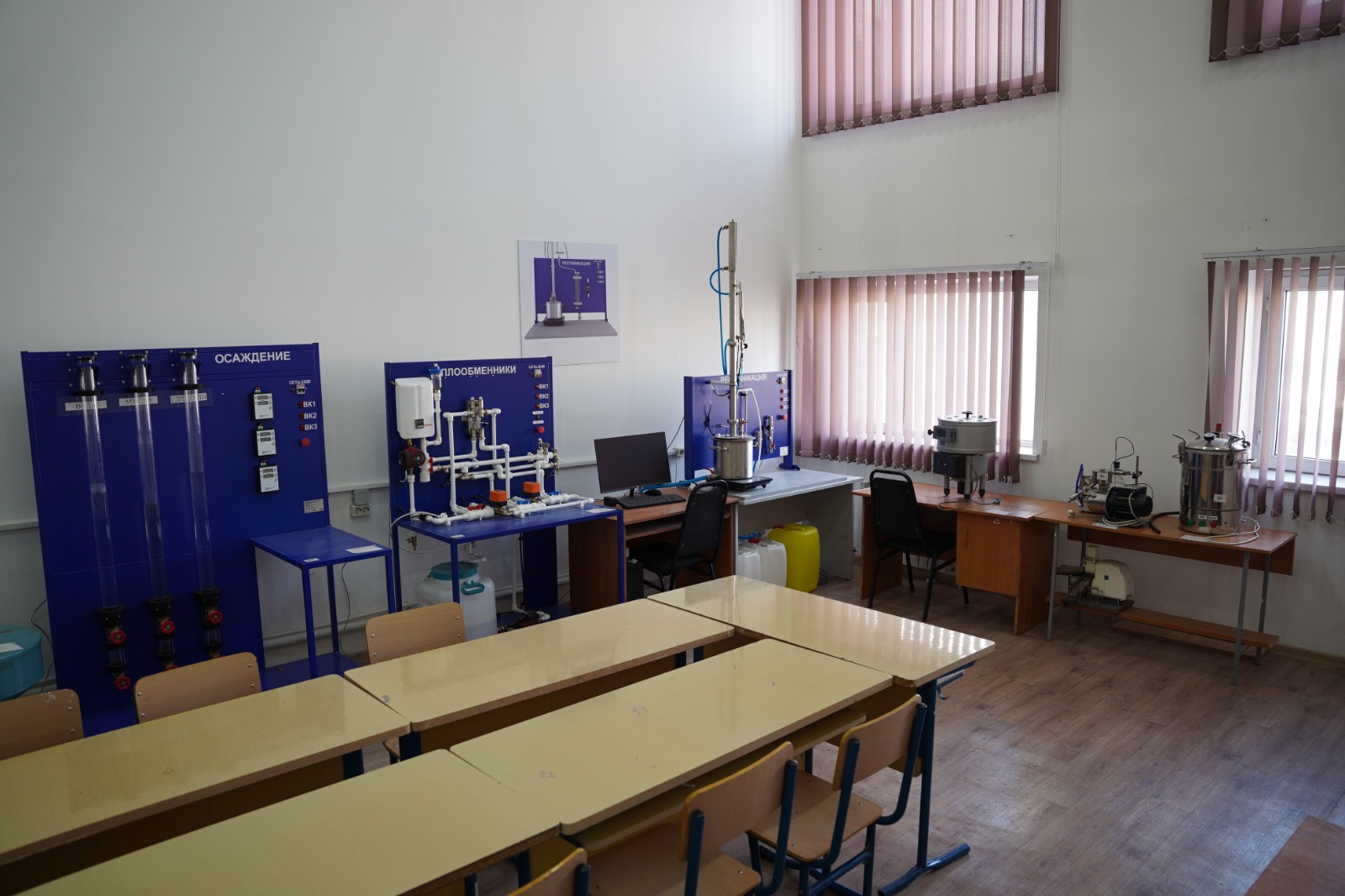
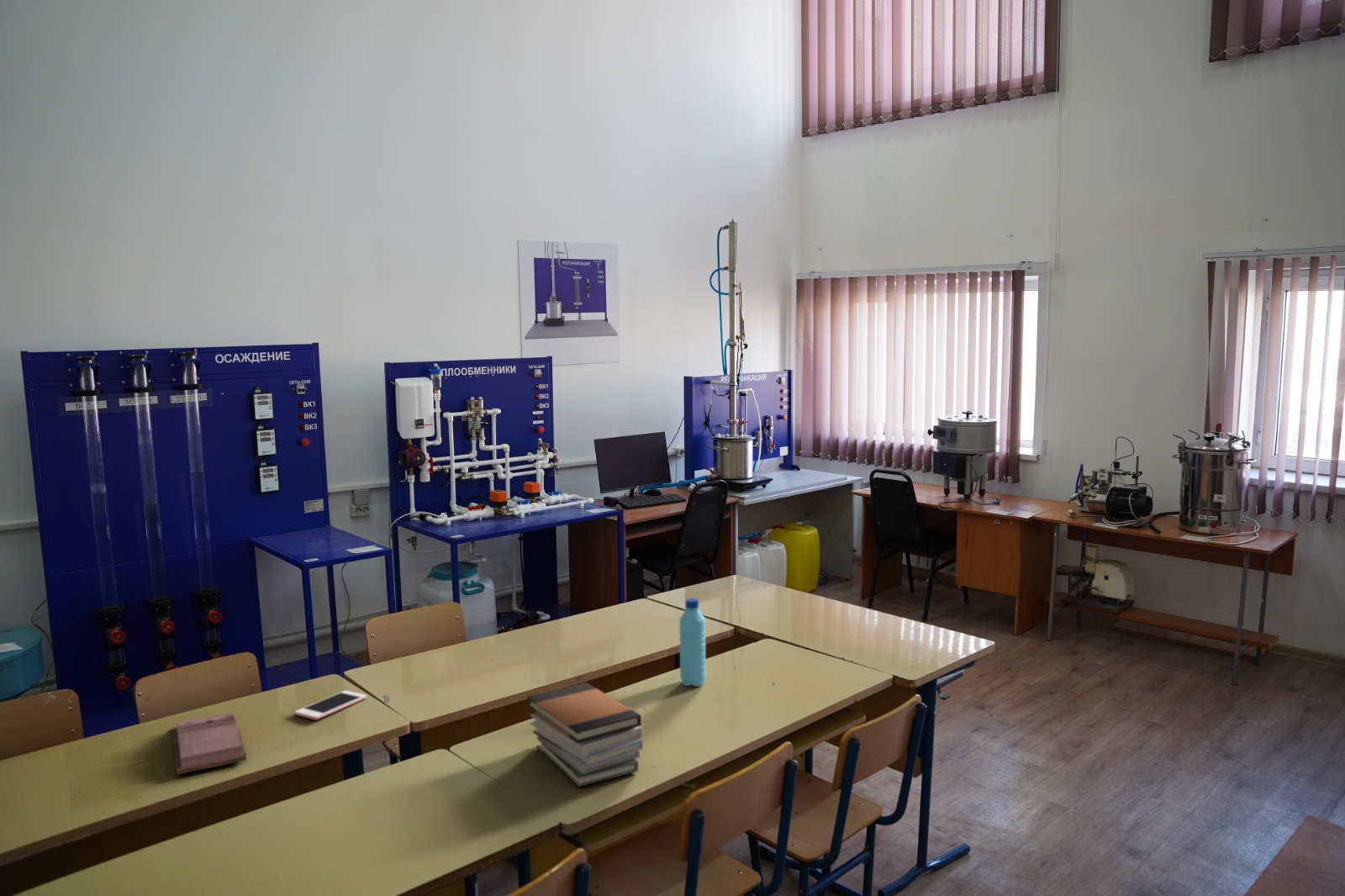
+ cell phone (331, 704)
+ hardback book (207, 735)
+ book stack (584, 732)
+ water bottle (692, 641)
